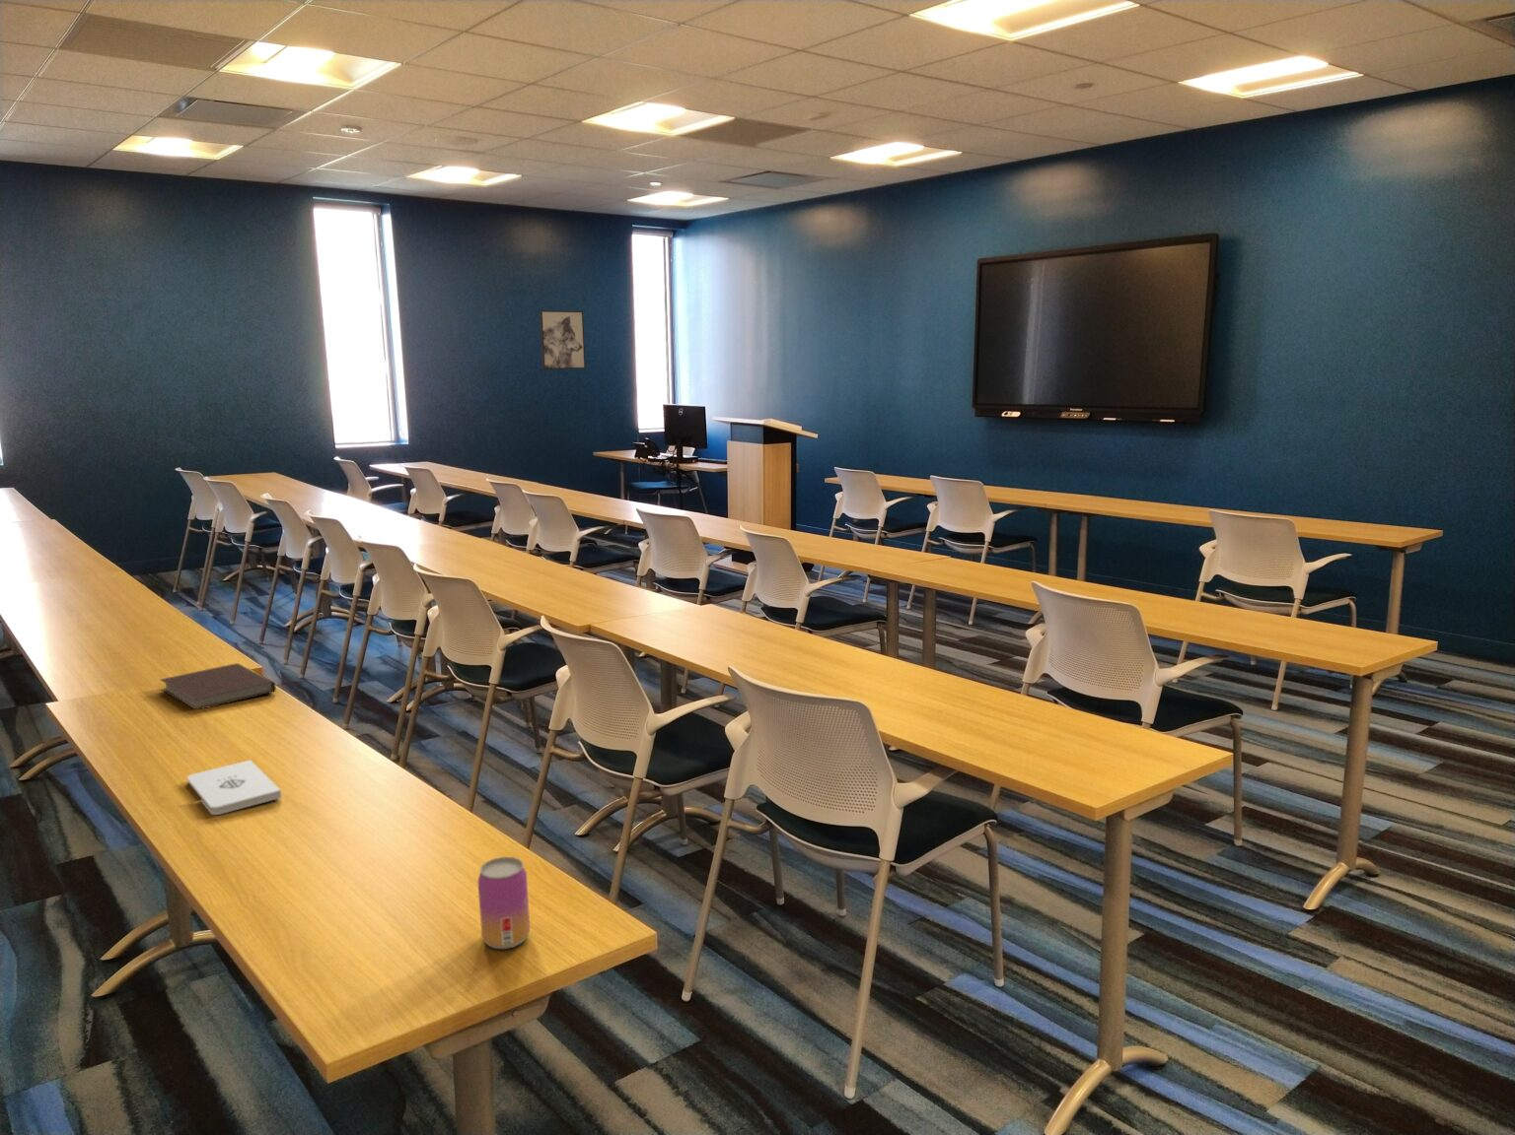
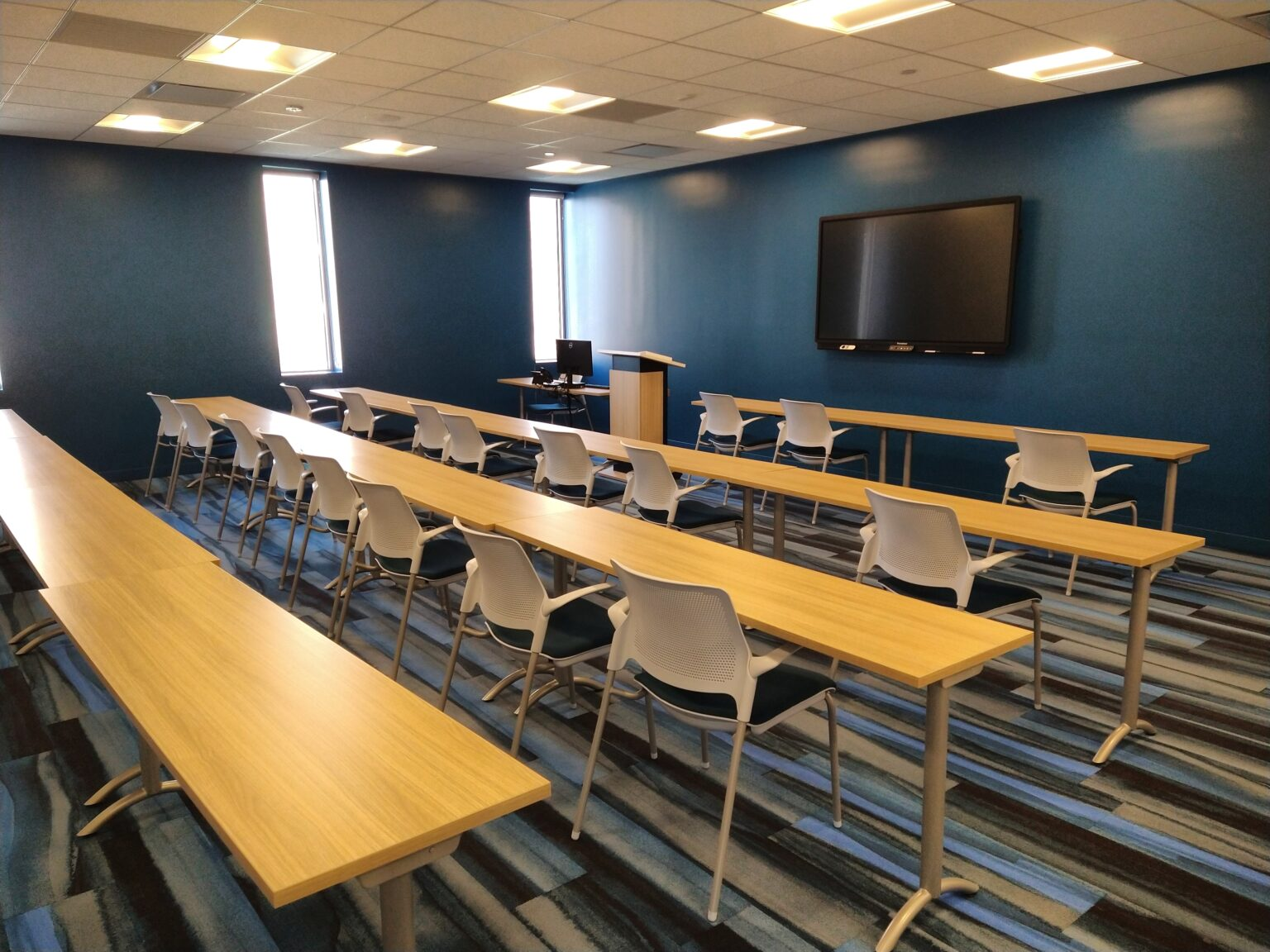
- notepad (231, 786)
- notebook (217, 684)
- wall art (562, 340)
- beer can (505, 903)
